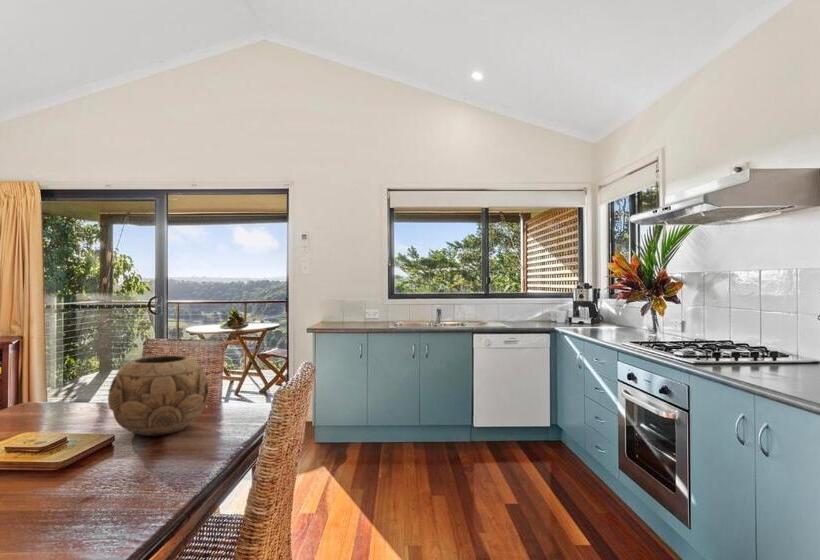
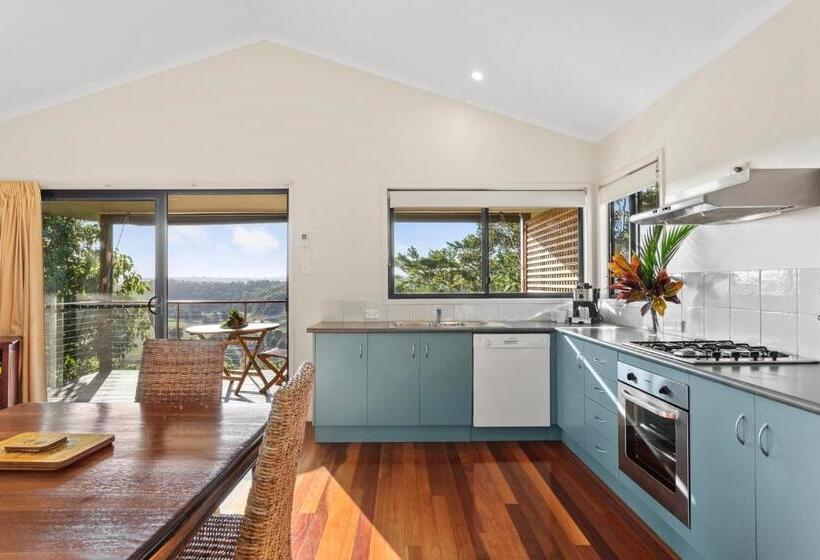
- decorative bowl (160, 393)
